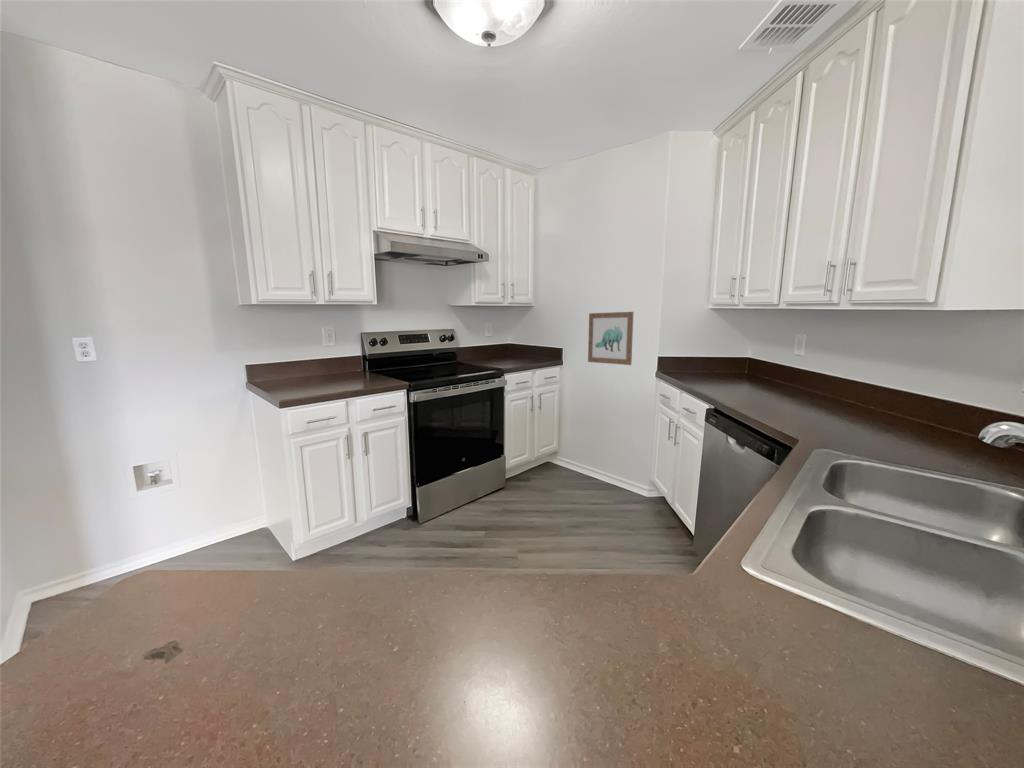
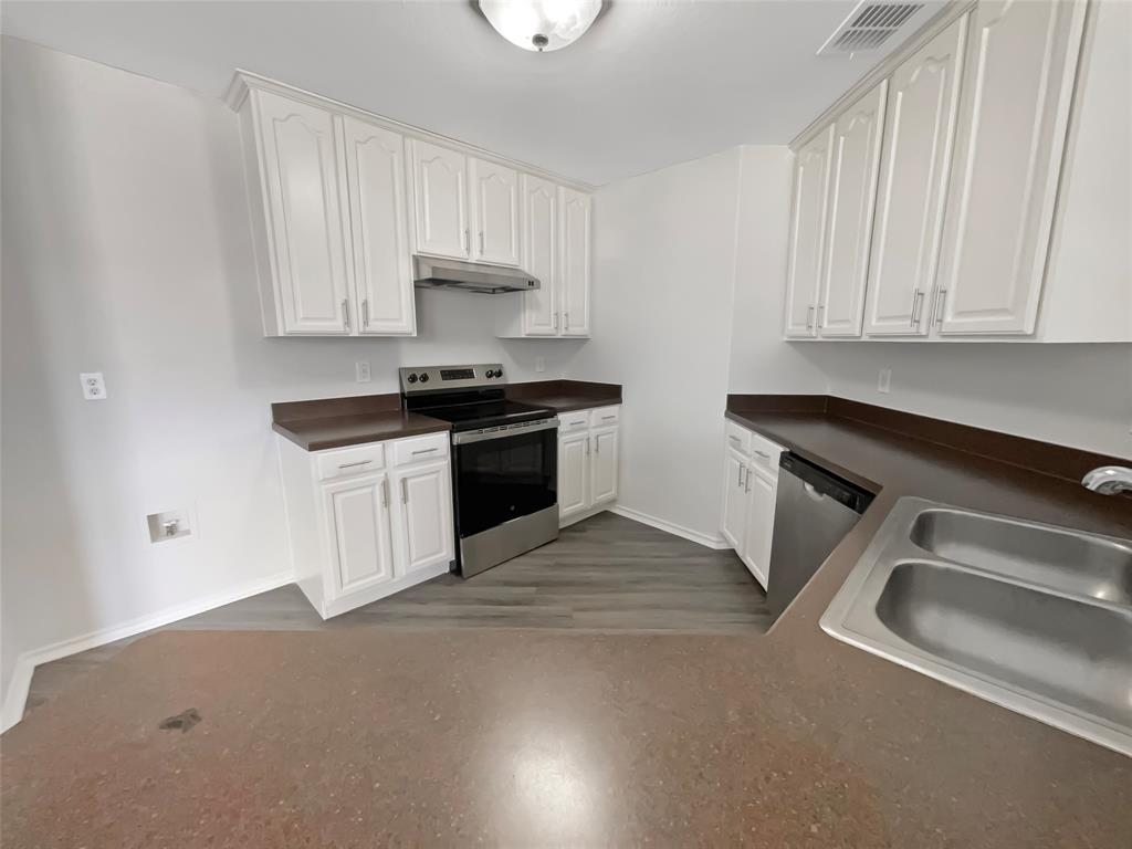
- wall art (609, 338)
